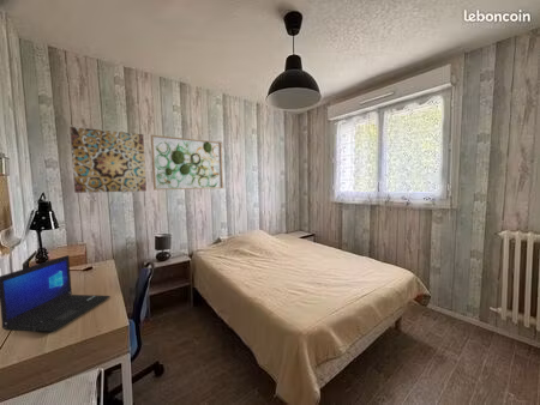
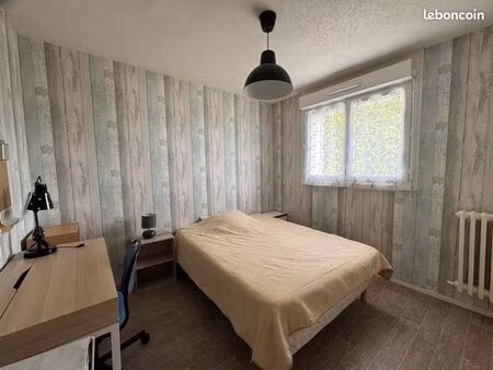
- wall art (190, 164)
- wall art (110, 162)
- laptop (60, 288)
